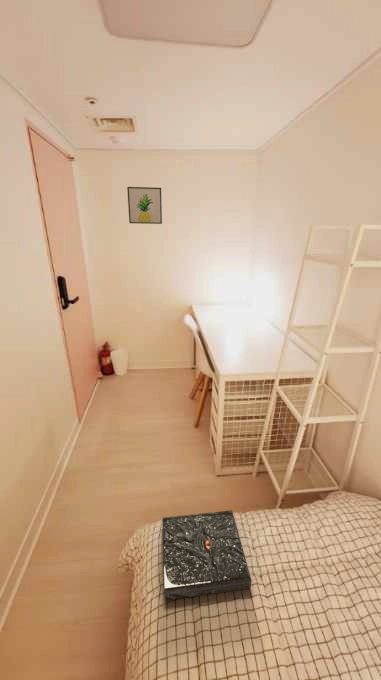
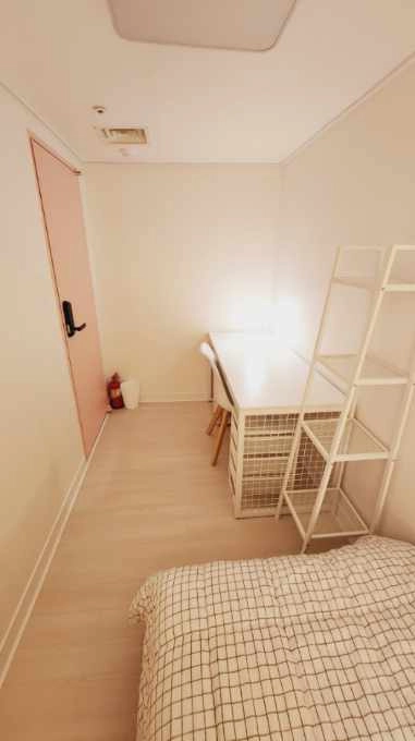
- wall art (145, 205)
- book (202, 549)
